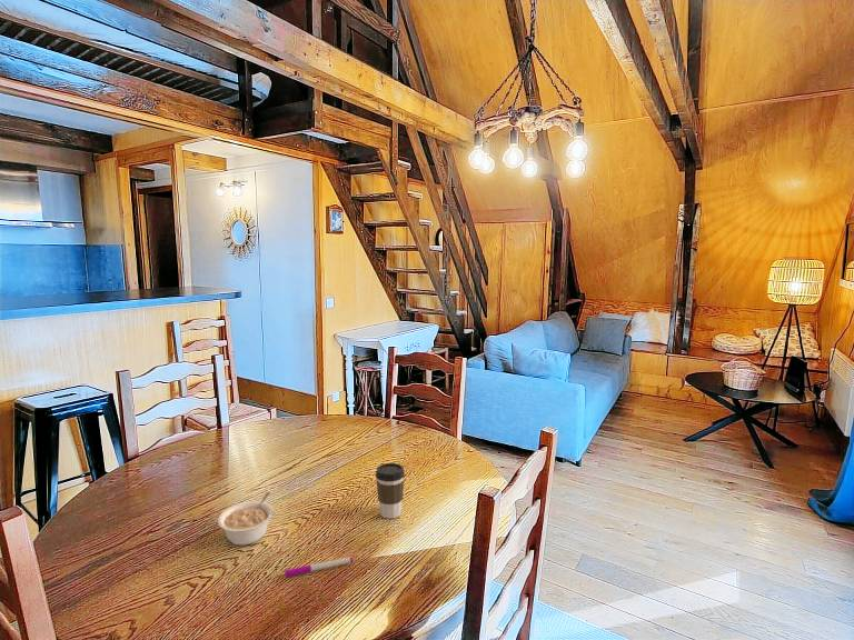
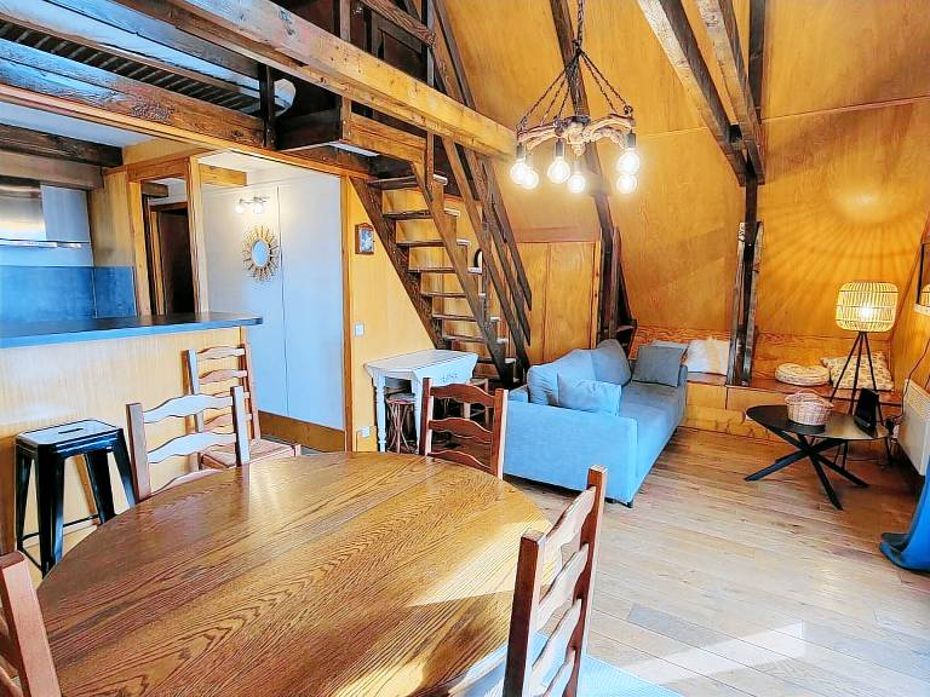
- legume (246, 521)
- pen (319, 566)
- coffee cup (390, 490)
